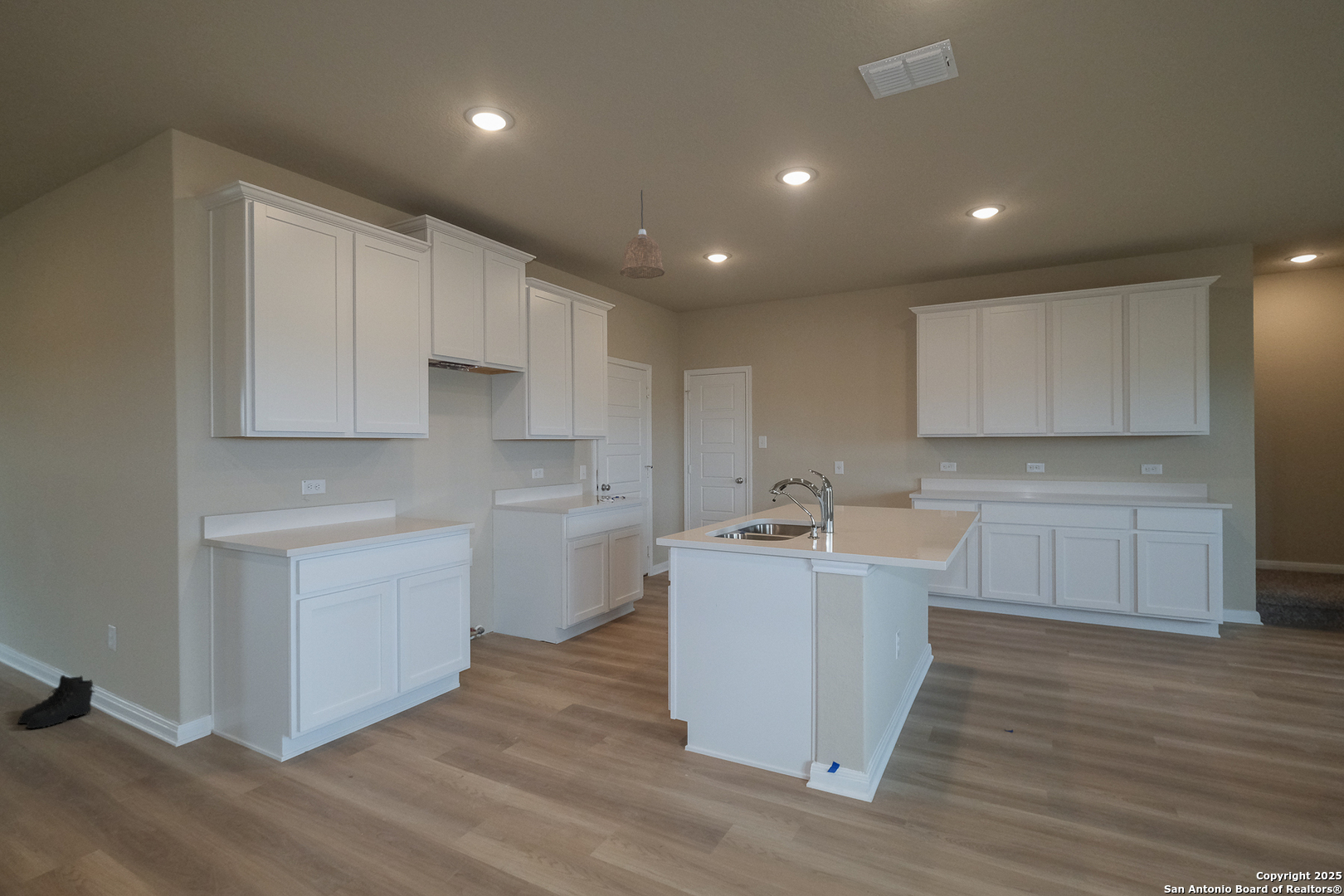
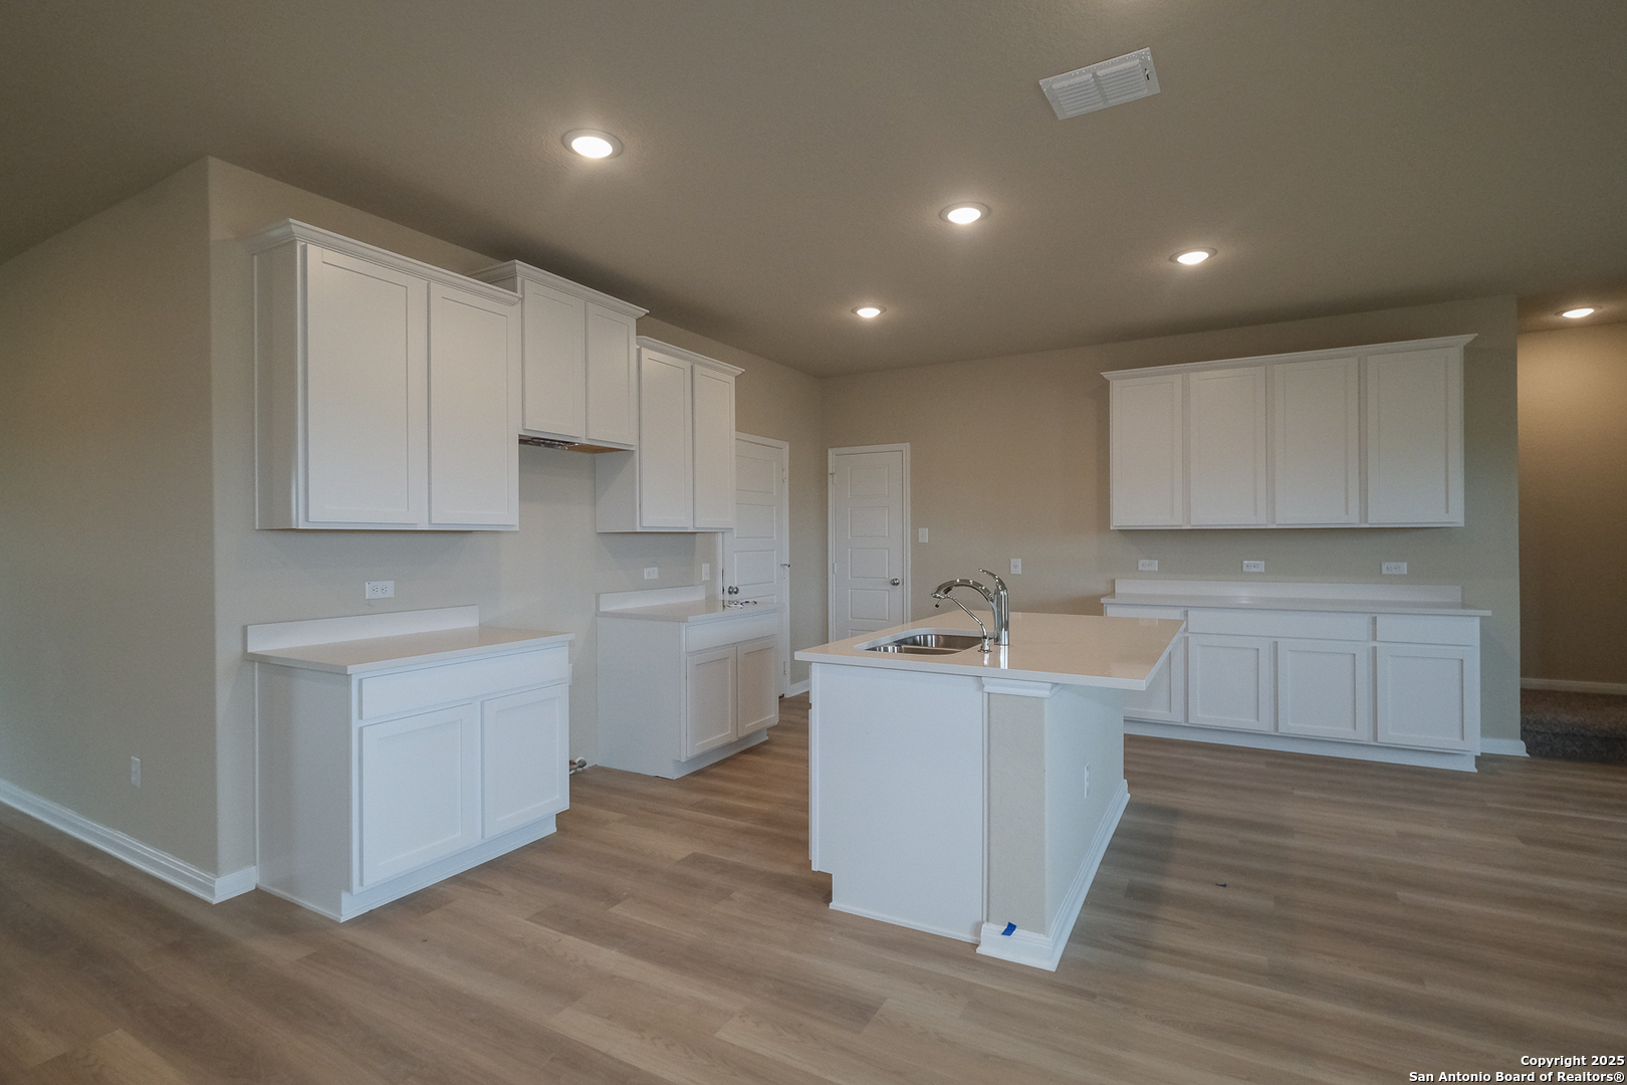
- boots (56, 699)
- pendant lamp (642, 231)
